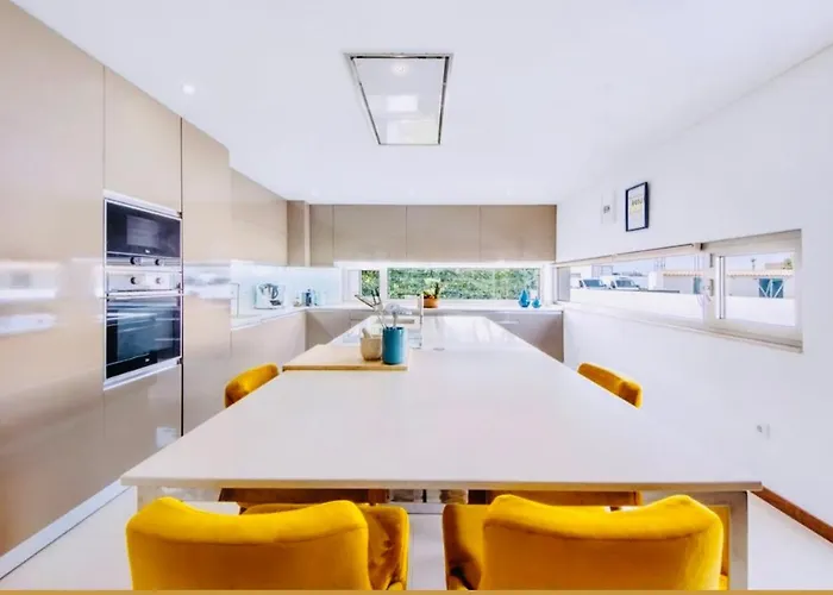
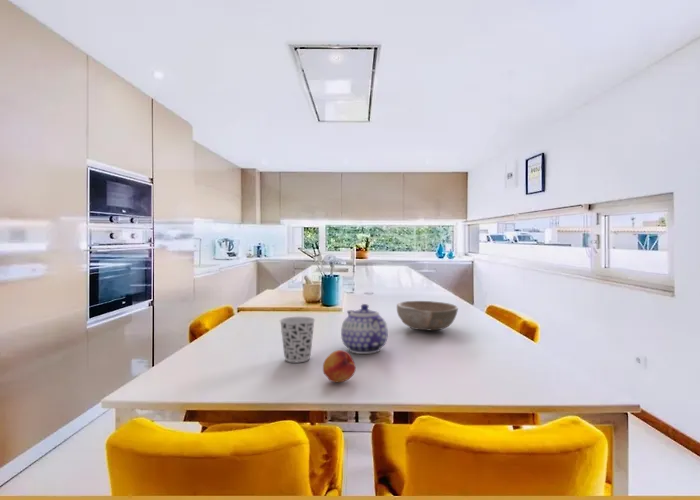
+ fruit (338, 366)
+ teapot (364, 327)
+ cup (297, 339)
+ bowl (427, 316)
